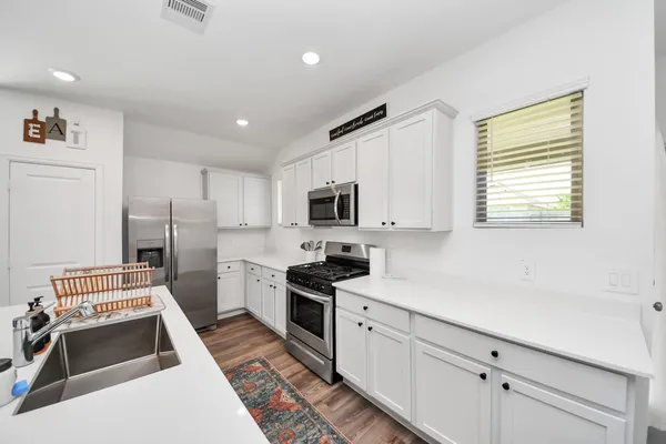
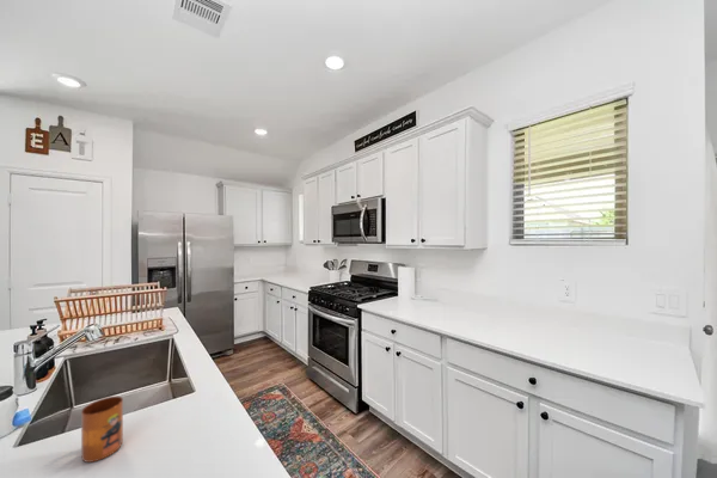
+ mug (98, 425)
